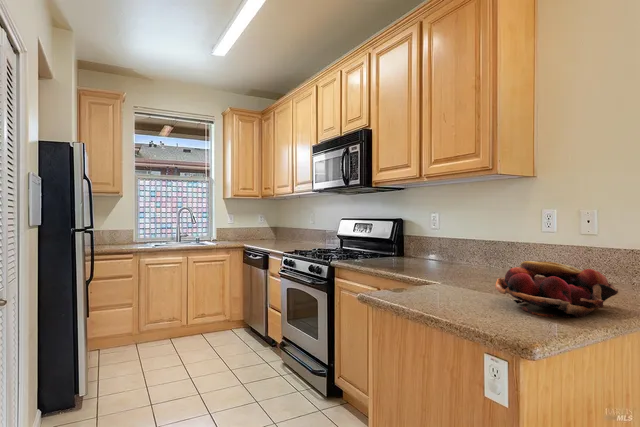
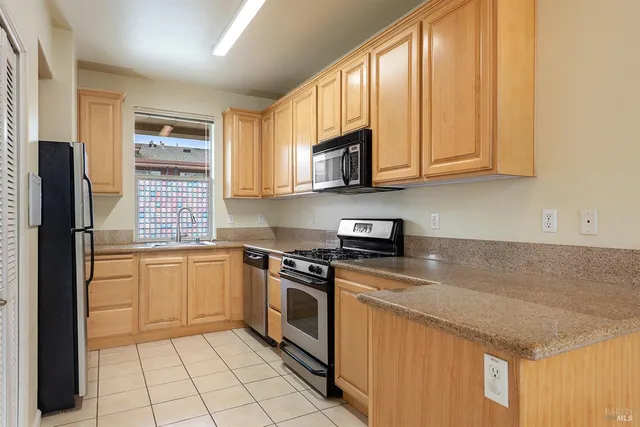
- fruit basket (550, 285)
